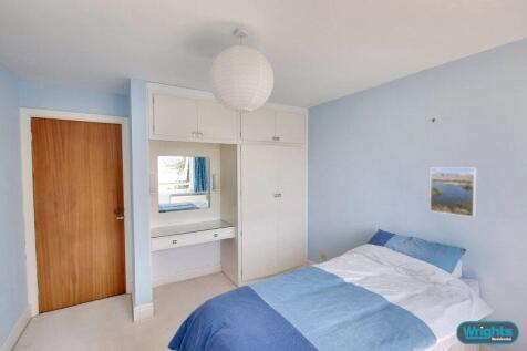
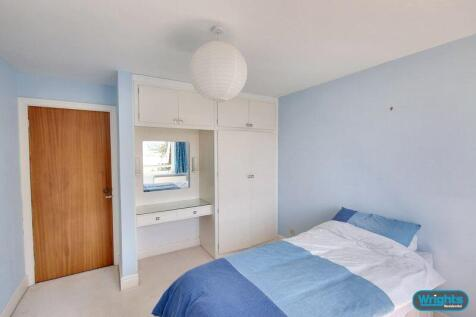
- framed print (451, 190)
